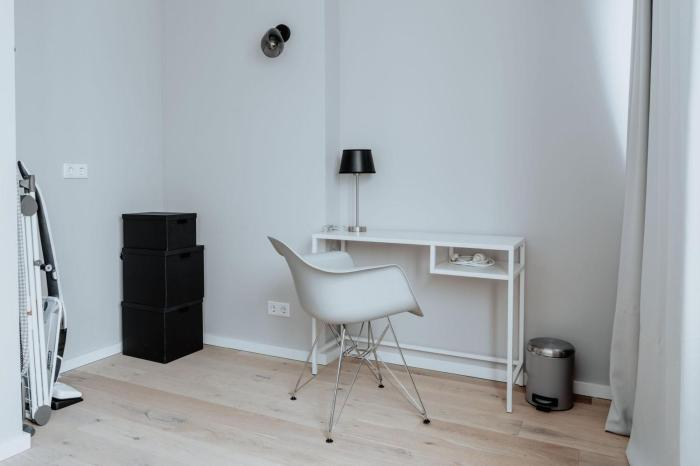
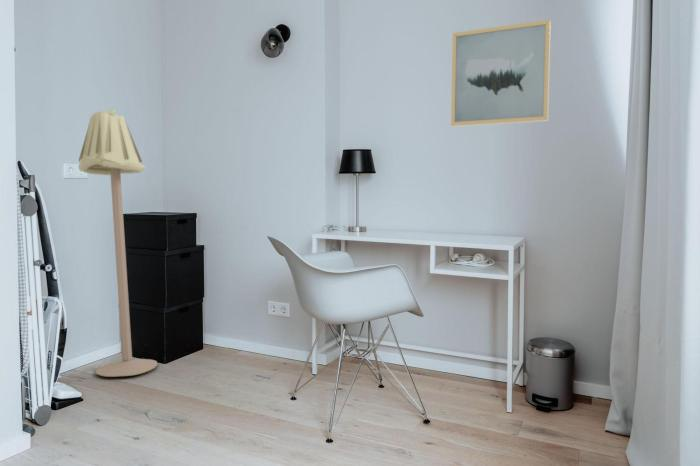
+ floor lamp (116, 240)
+ wall art (499, 75)
